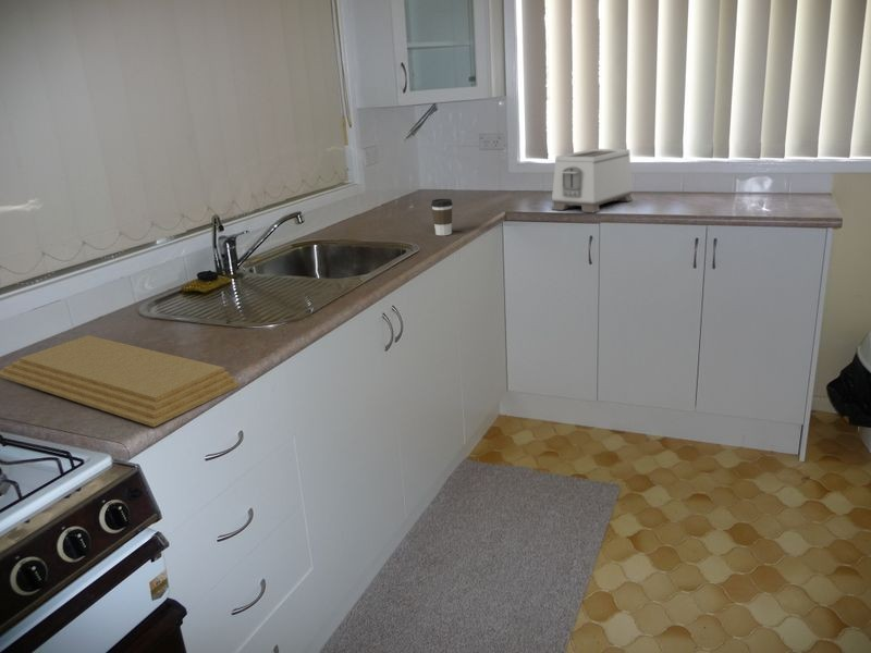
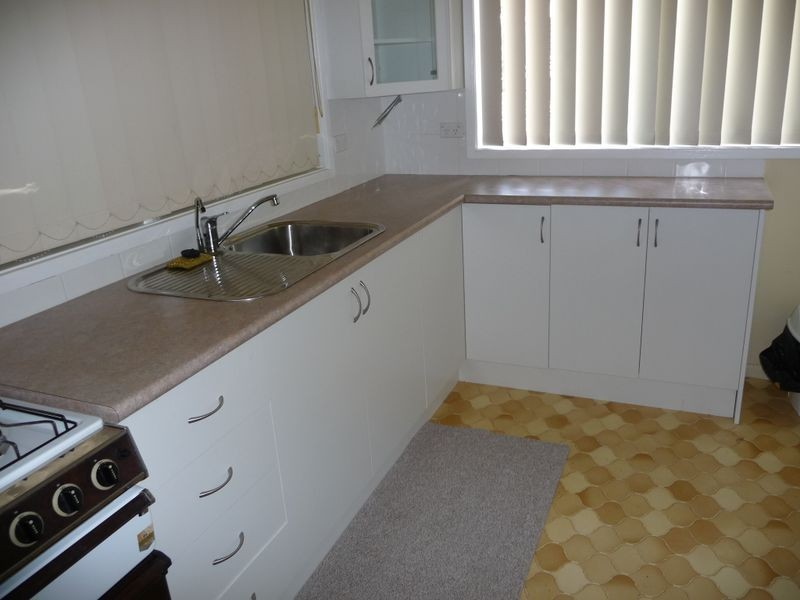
- coffee cup (442, 217)
- toaster (590, 180)
- cutting board (110, 373)
